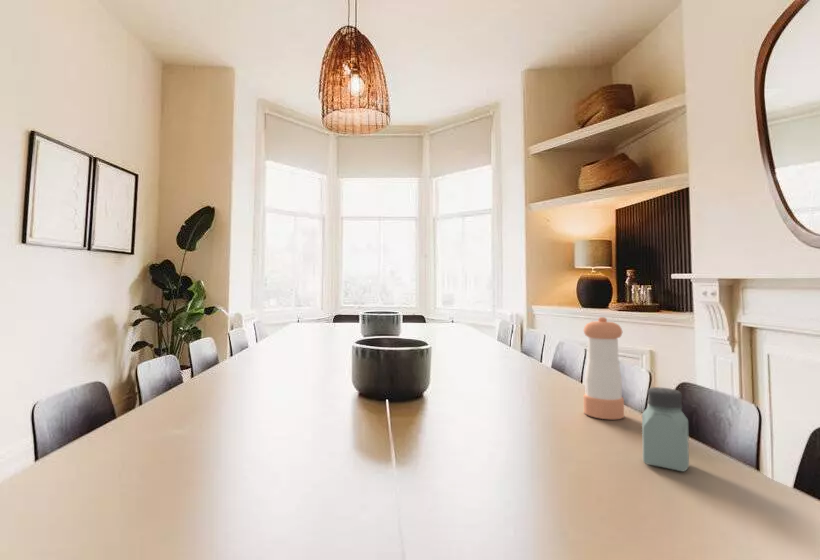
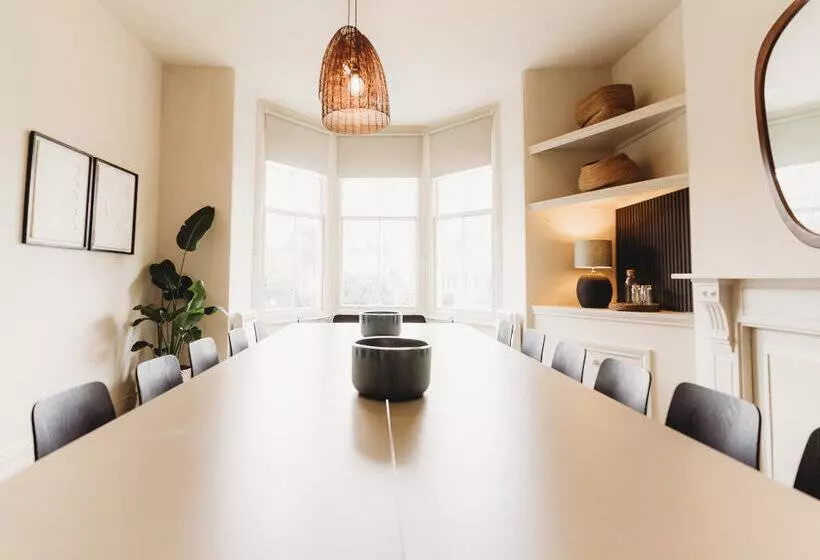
- saltshaker (664, 426)
- pepper shaker (602, 365)
